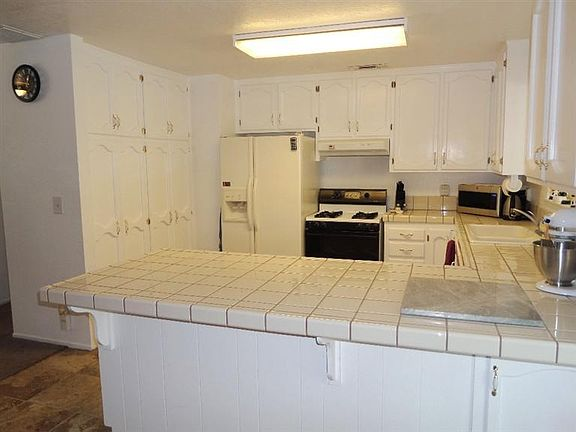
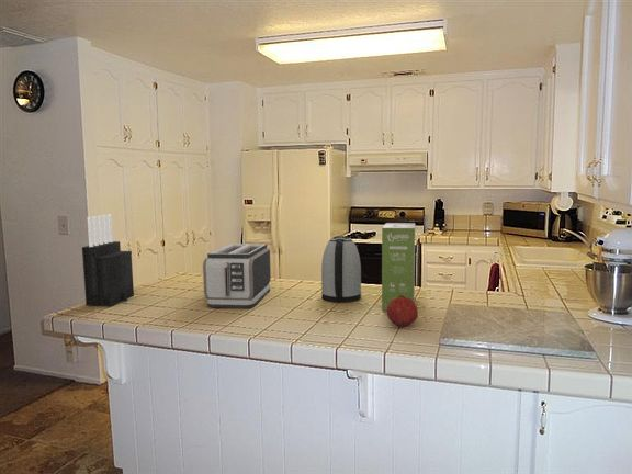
+ fruit (402, 309)
+ food box (398, 264)
+ kettle (340, 268)
+ toaster (238, 273)
+ knife block (111, 258)
